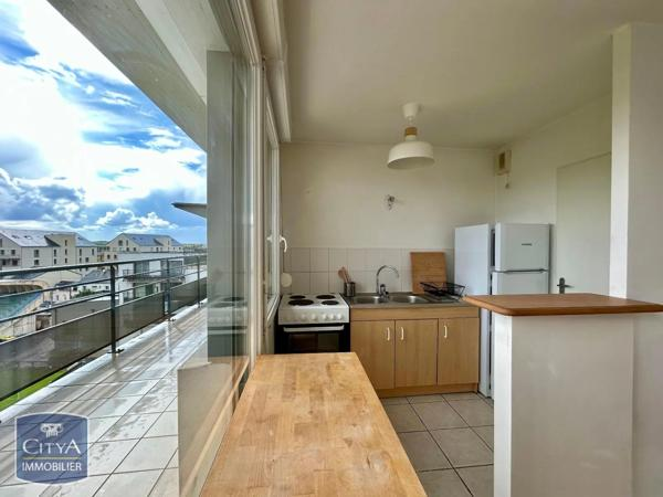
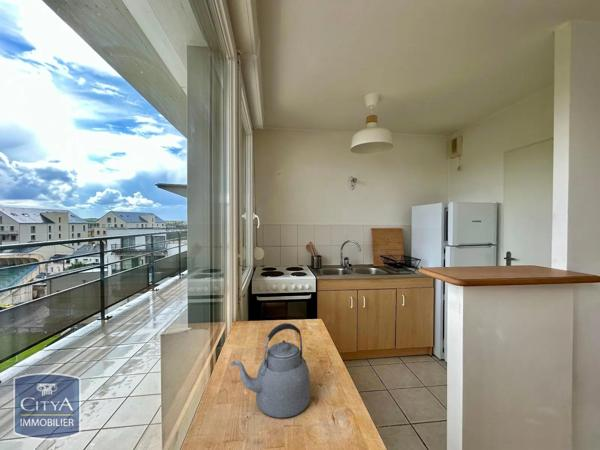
+ kettle (271, 364)
